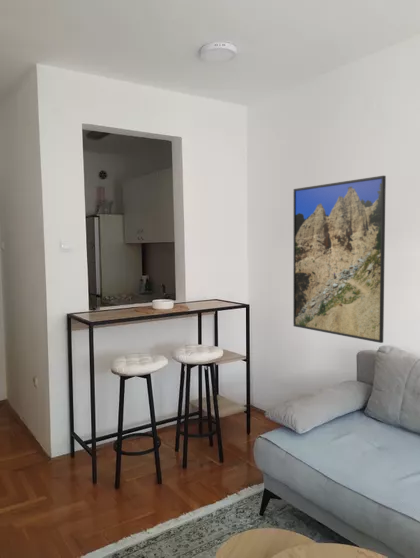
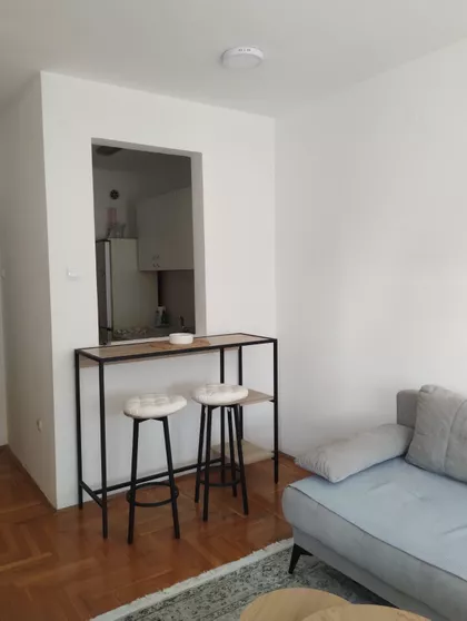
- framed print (334, 259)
